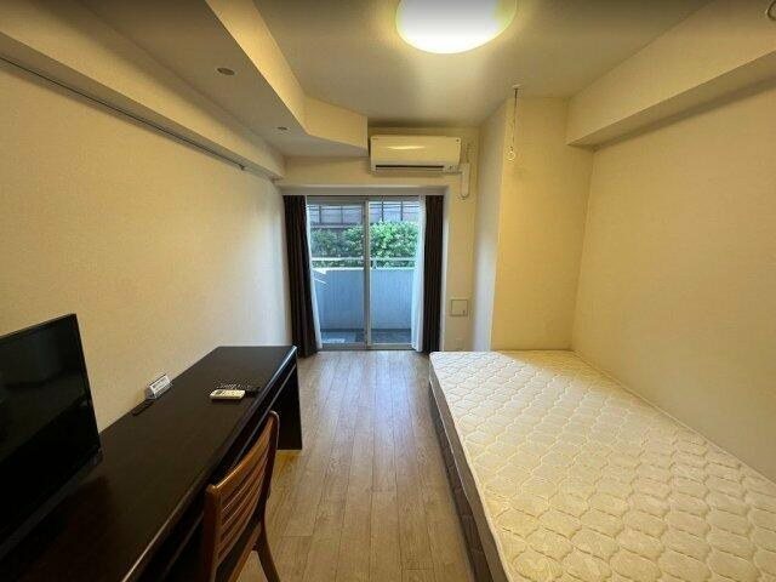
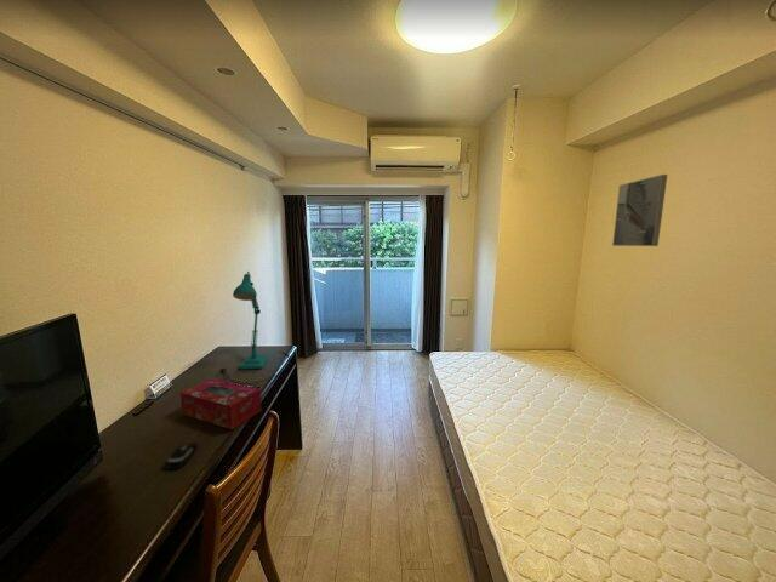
+ computer mouse (182, 452)
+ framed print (637, 213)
+ tissue box (221, 401)
+ desk lamp (255, 320)
